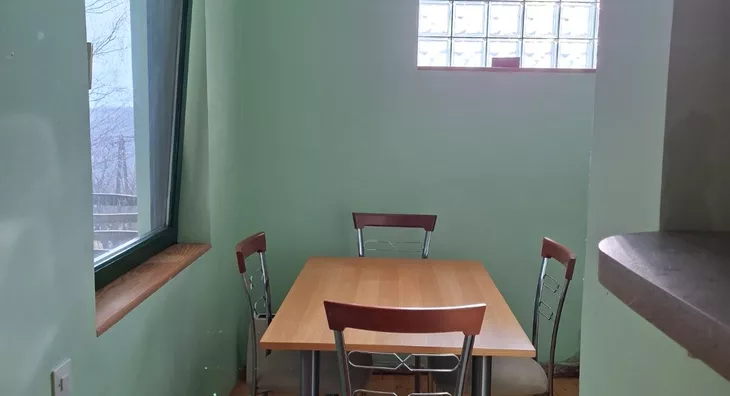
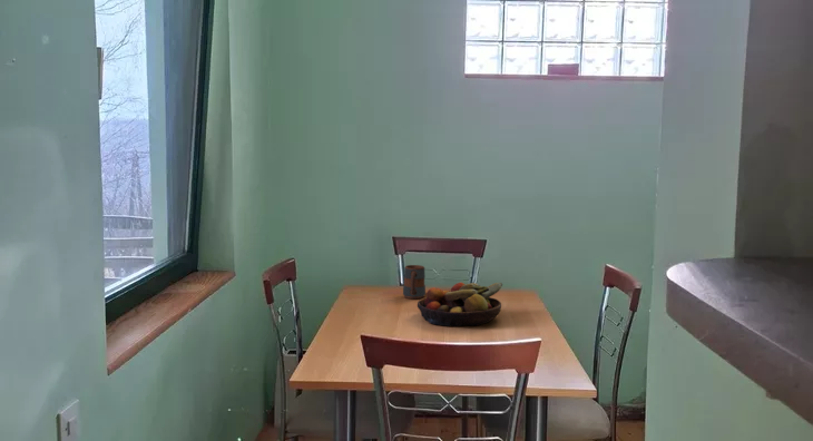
+ mug (413, 282)
+ fruit bowl (459, 298)
